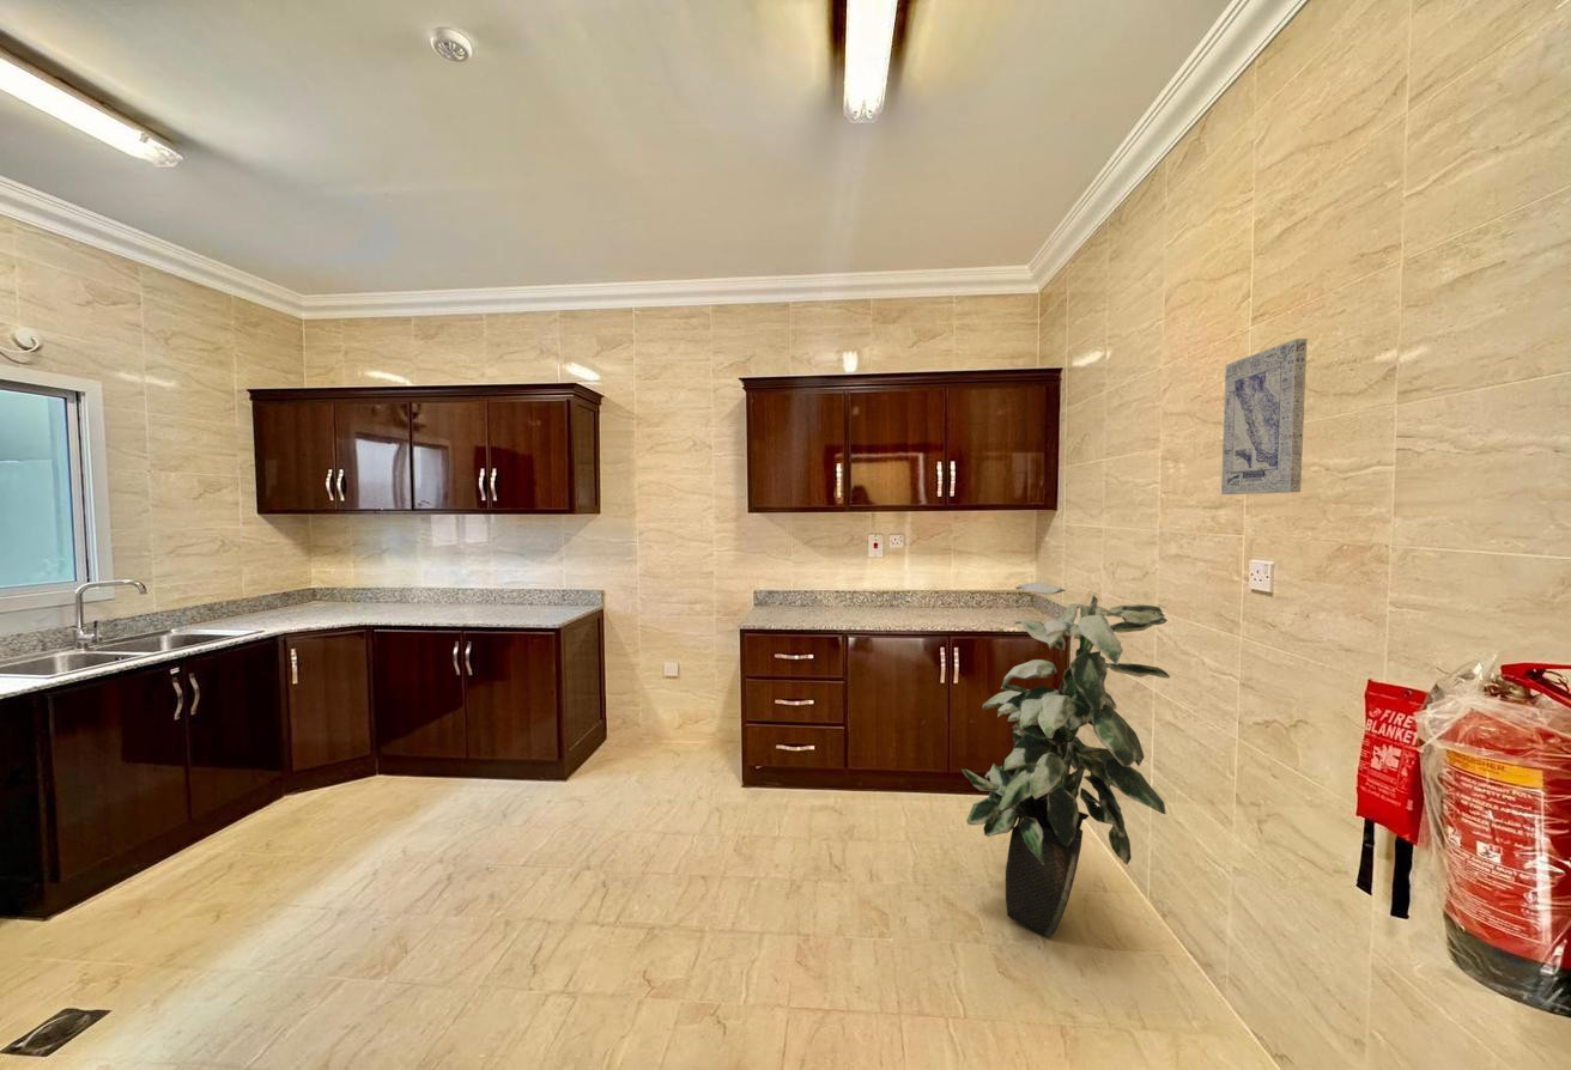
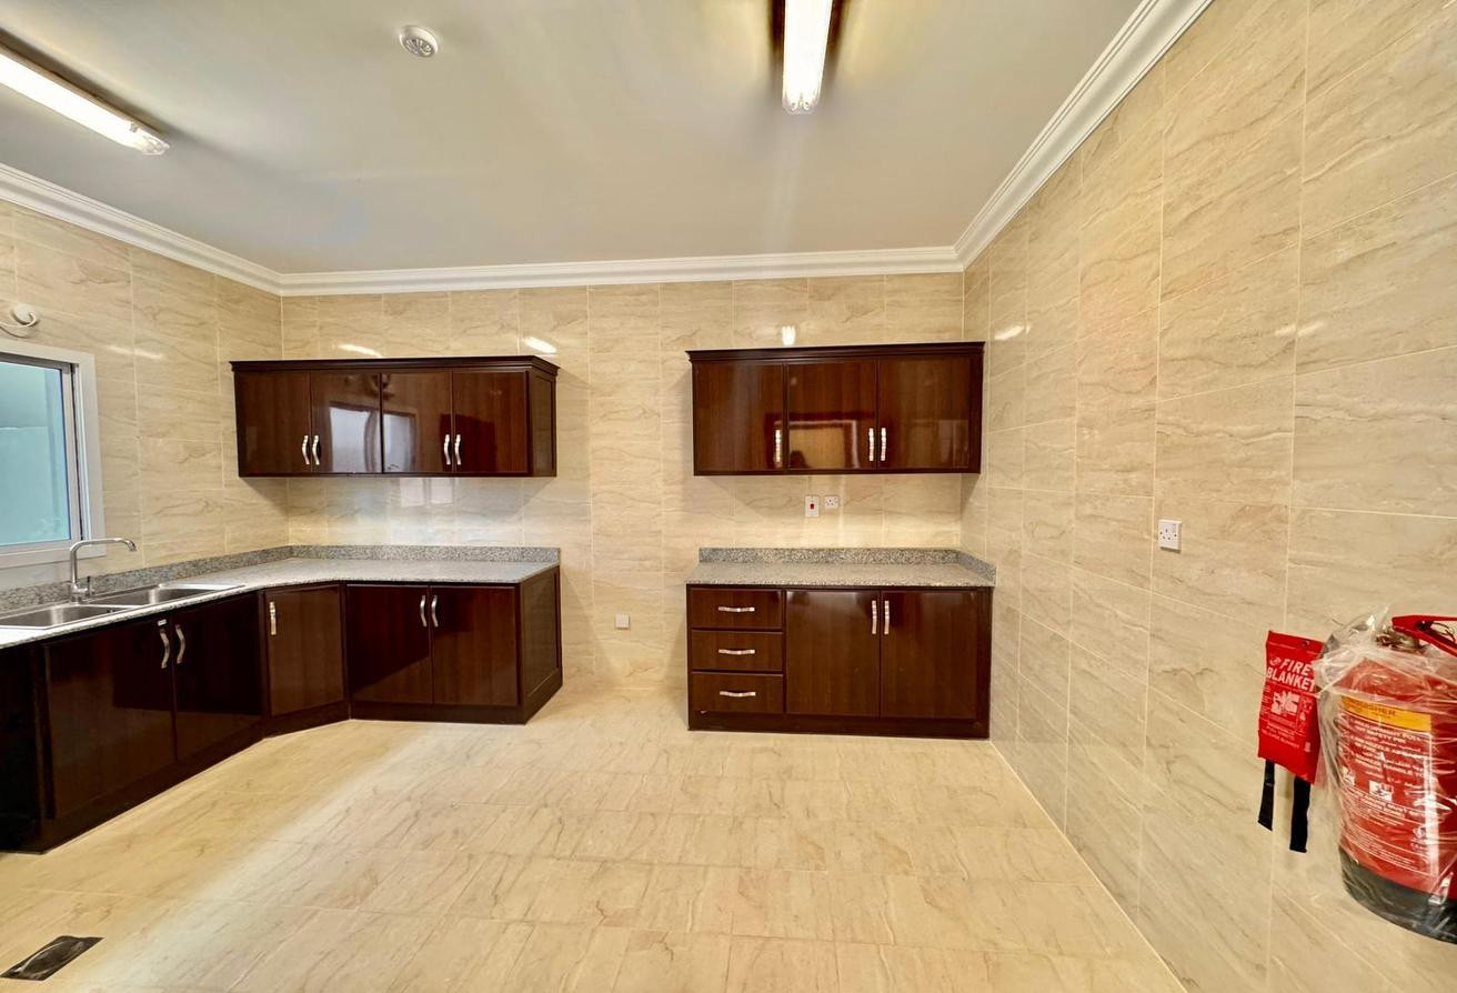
- indoor plant (1057, 754)
- wall art (1260, 422)
